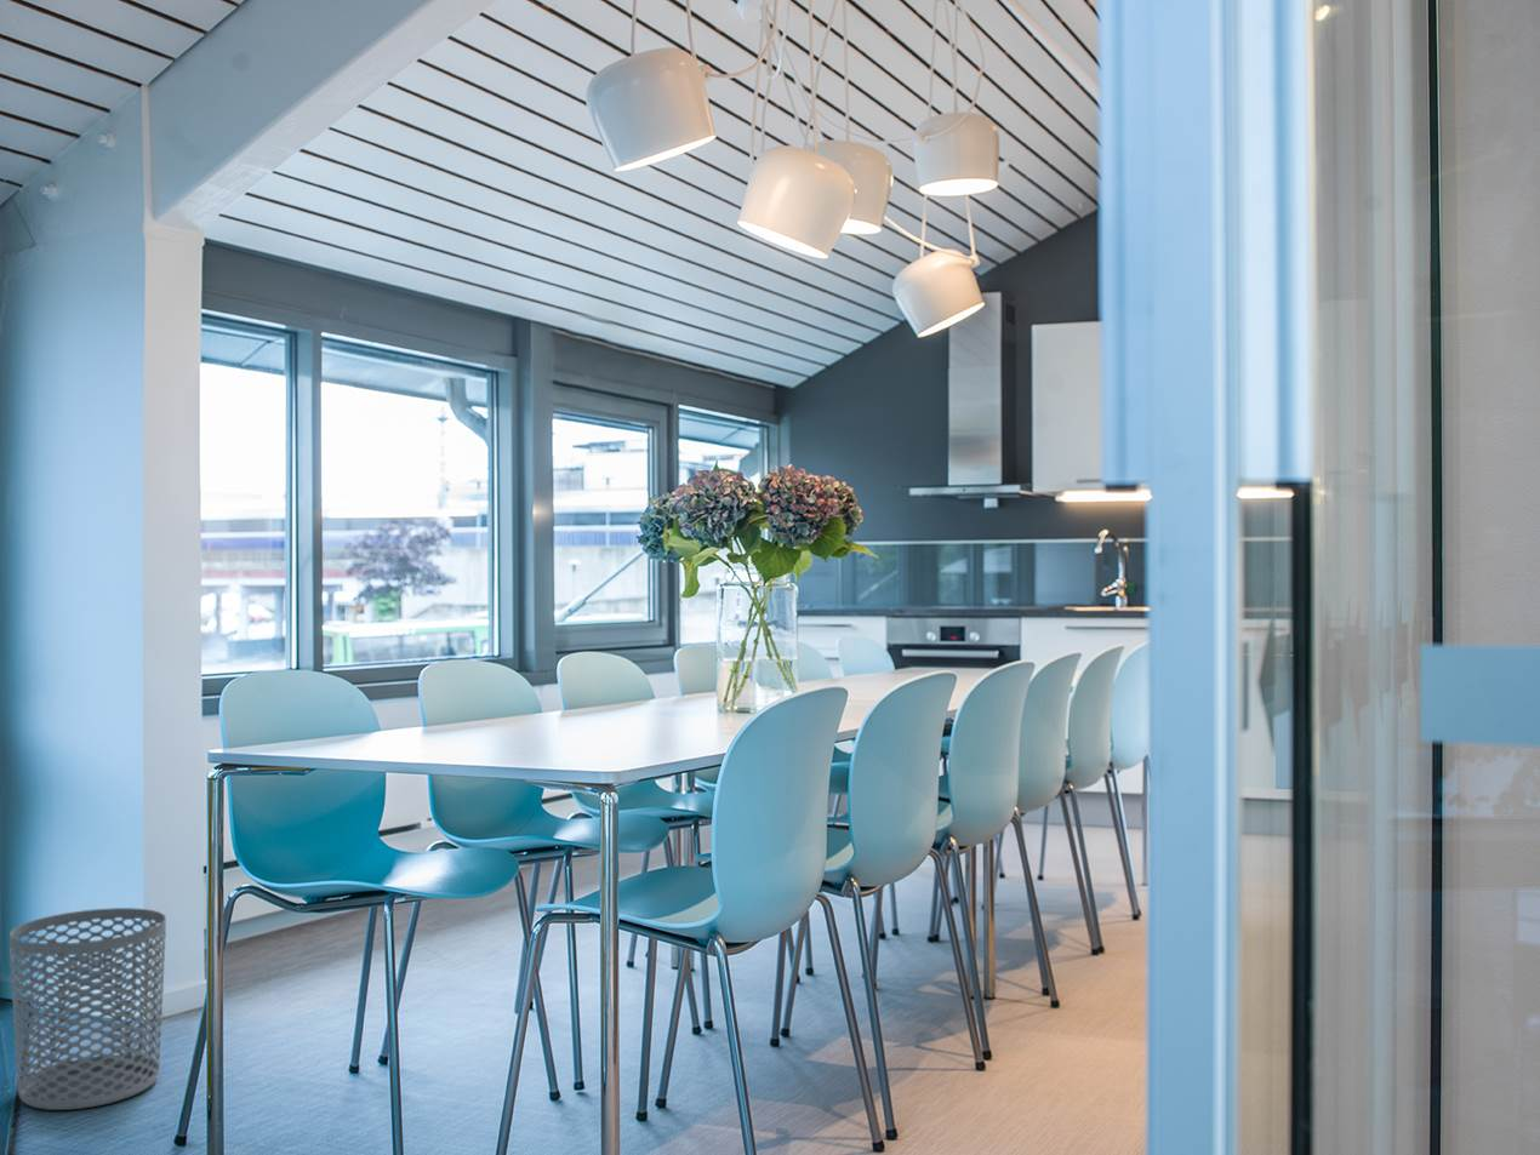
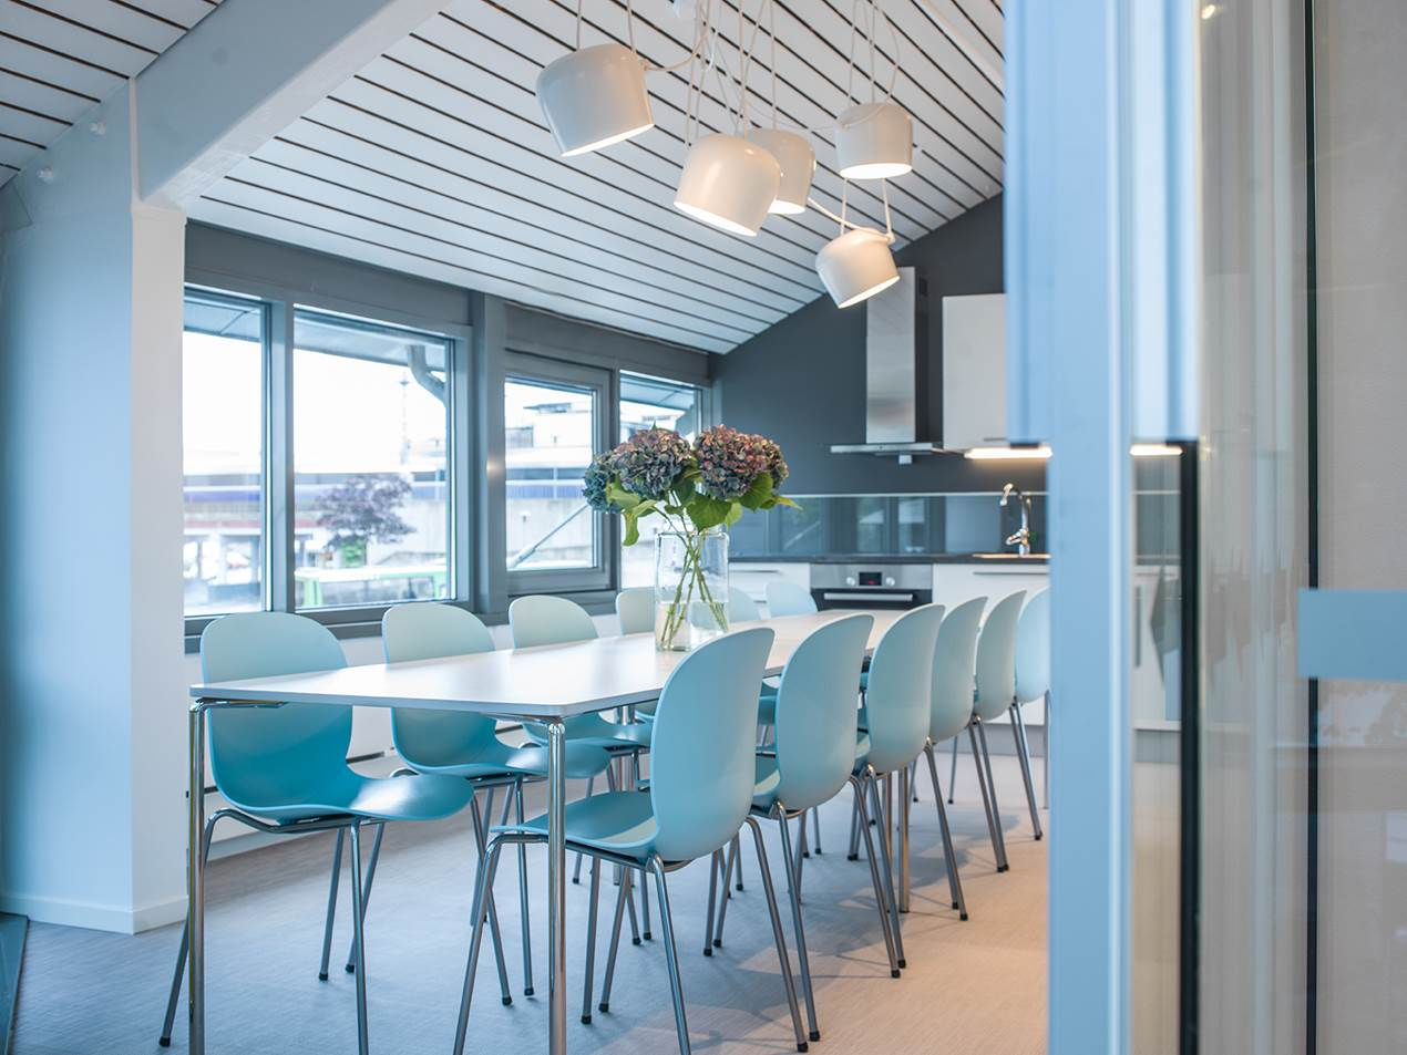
- waste bin (90, 1006)
